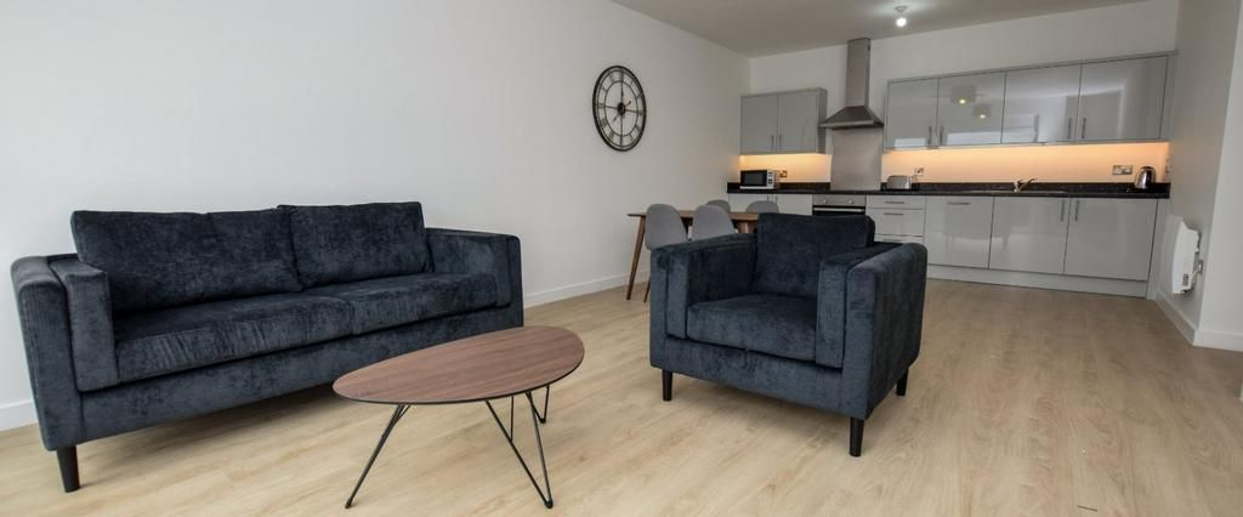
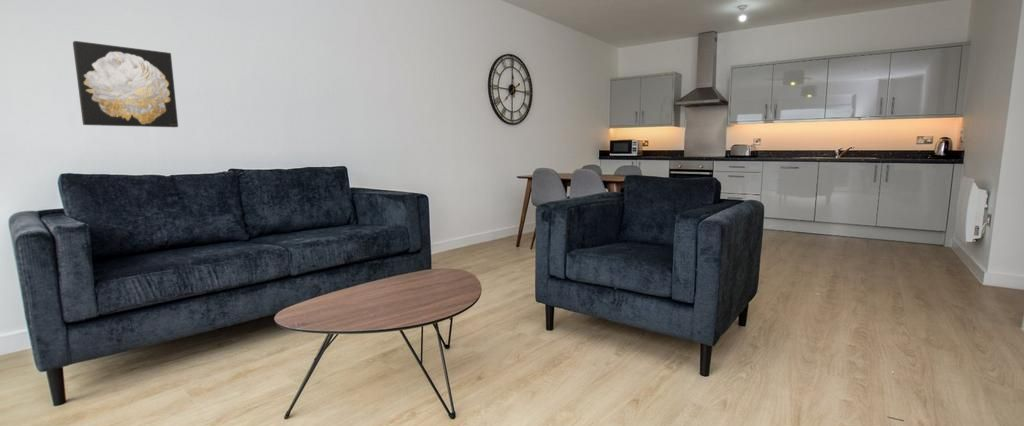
+ wall art (128, 87)
